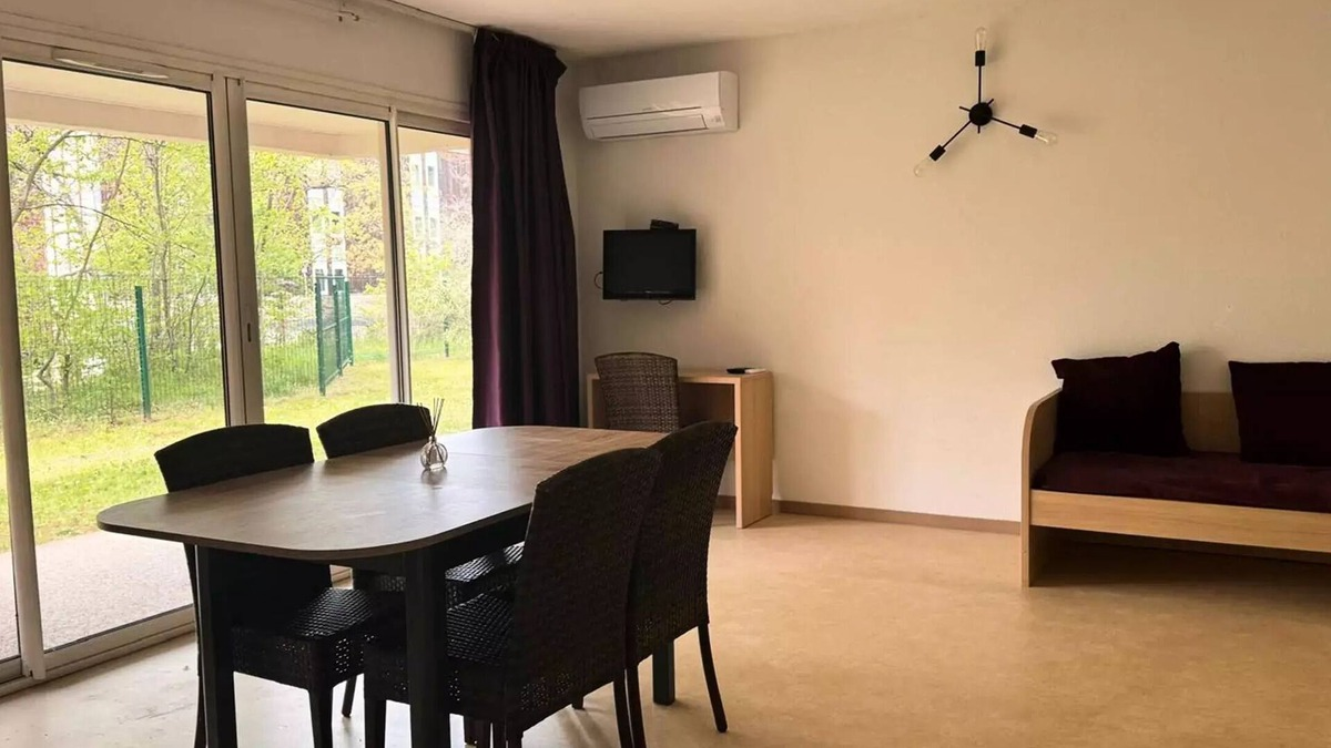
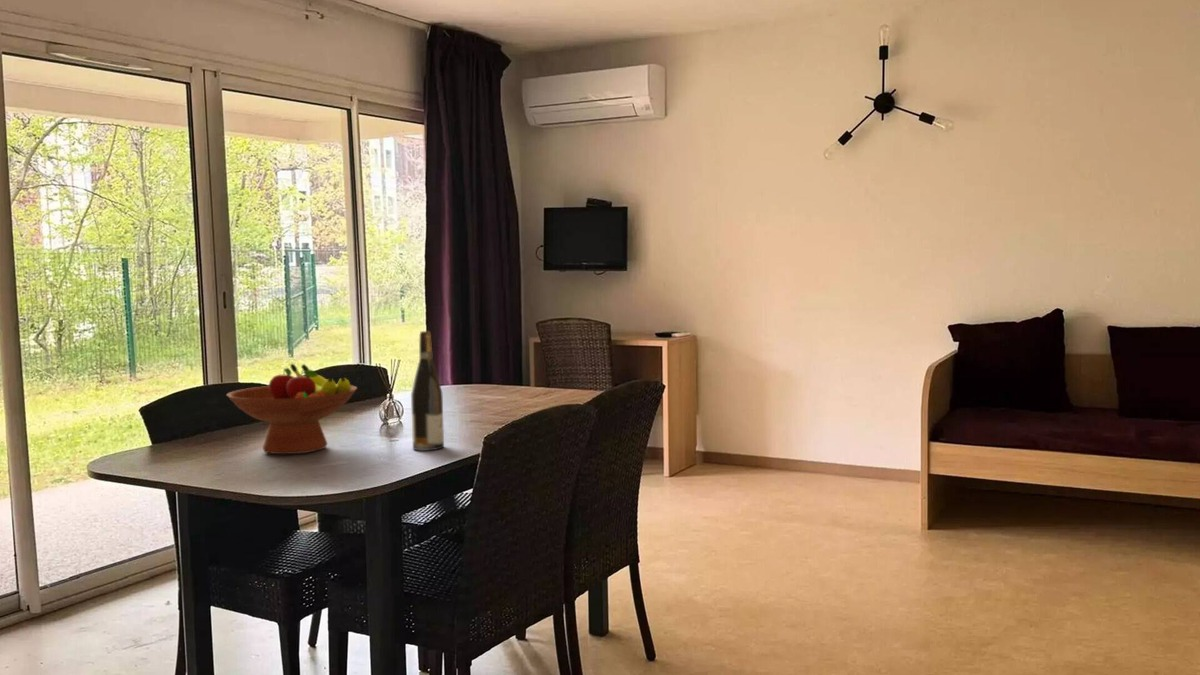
+ wine bottle (426, 389)
+ fruit bowl (293, 408)
